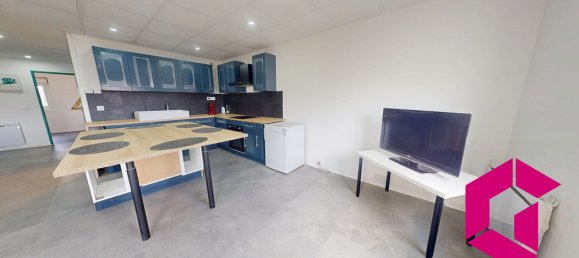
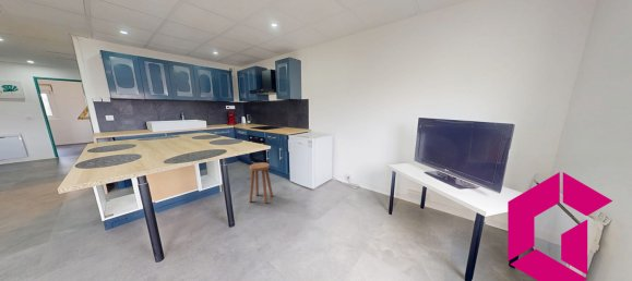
+ stool (262, 181)
